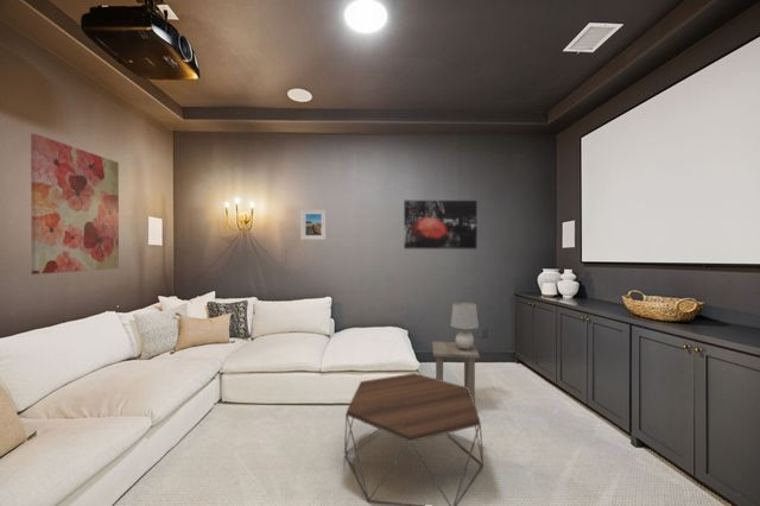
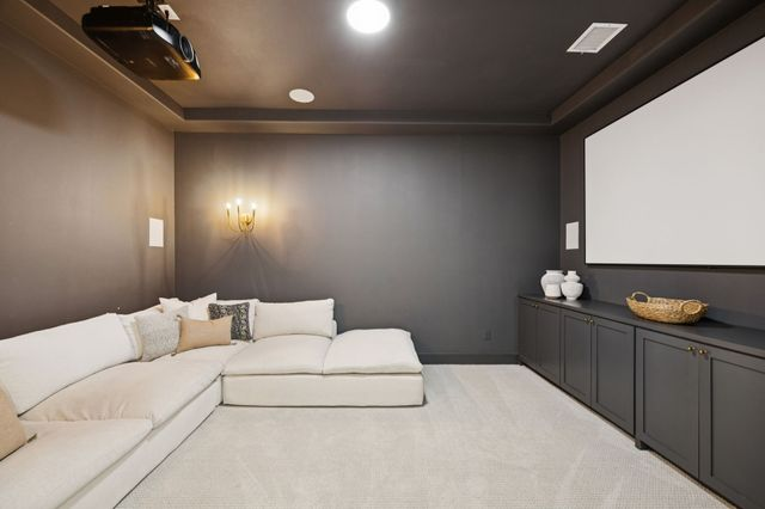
- wall art (439, 224)
- table lamp (464, 325)
- wall art (81, 210)
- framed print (314, 224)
- side table (464, 375)
- coffee table (412, 429)
